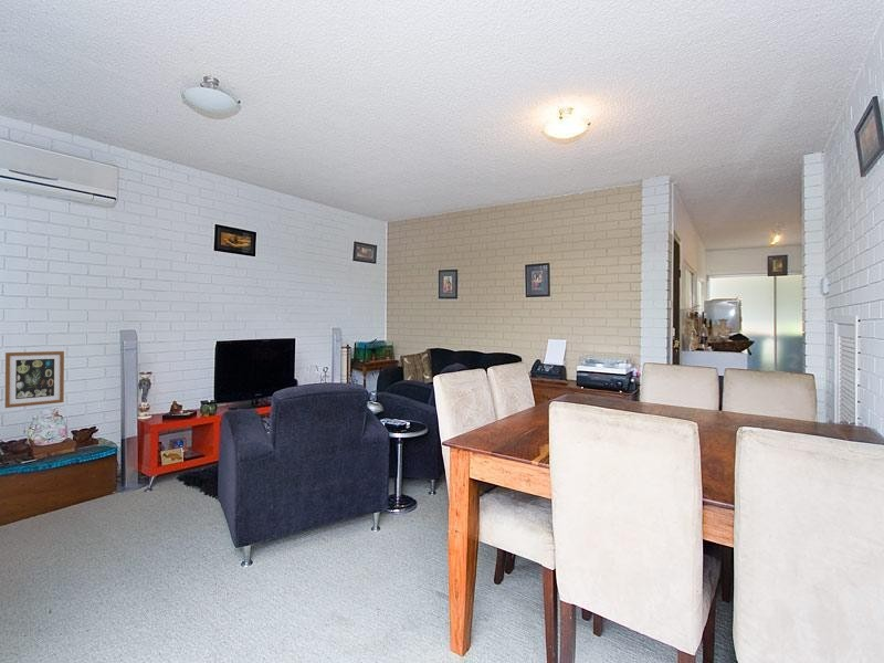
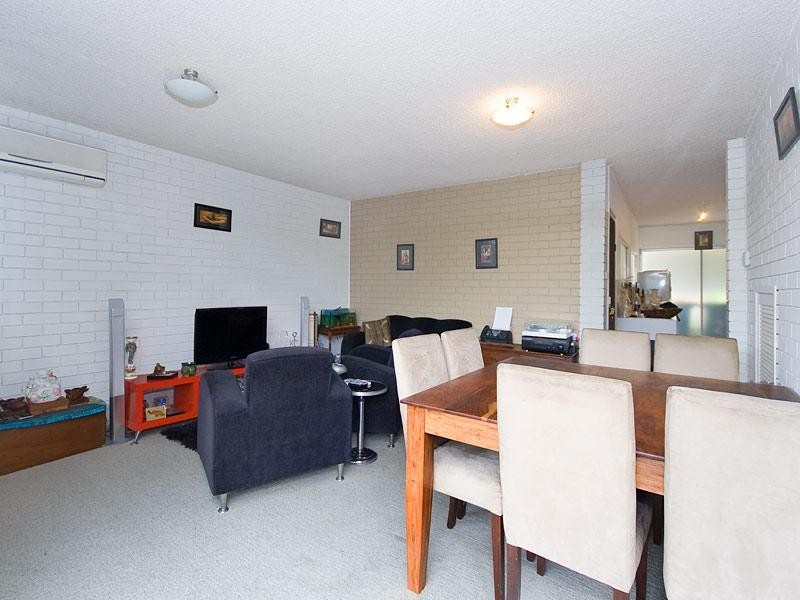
- wall art (35, 378)
